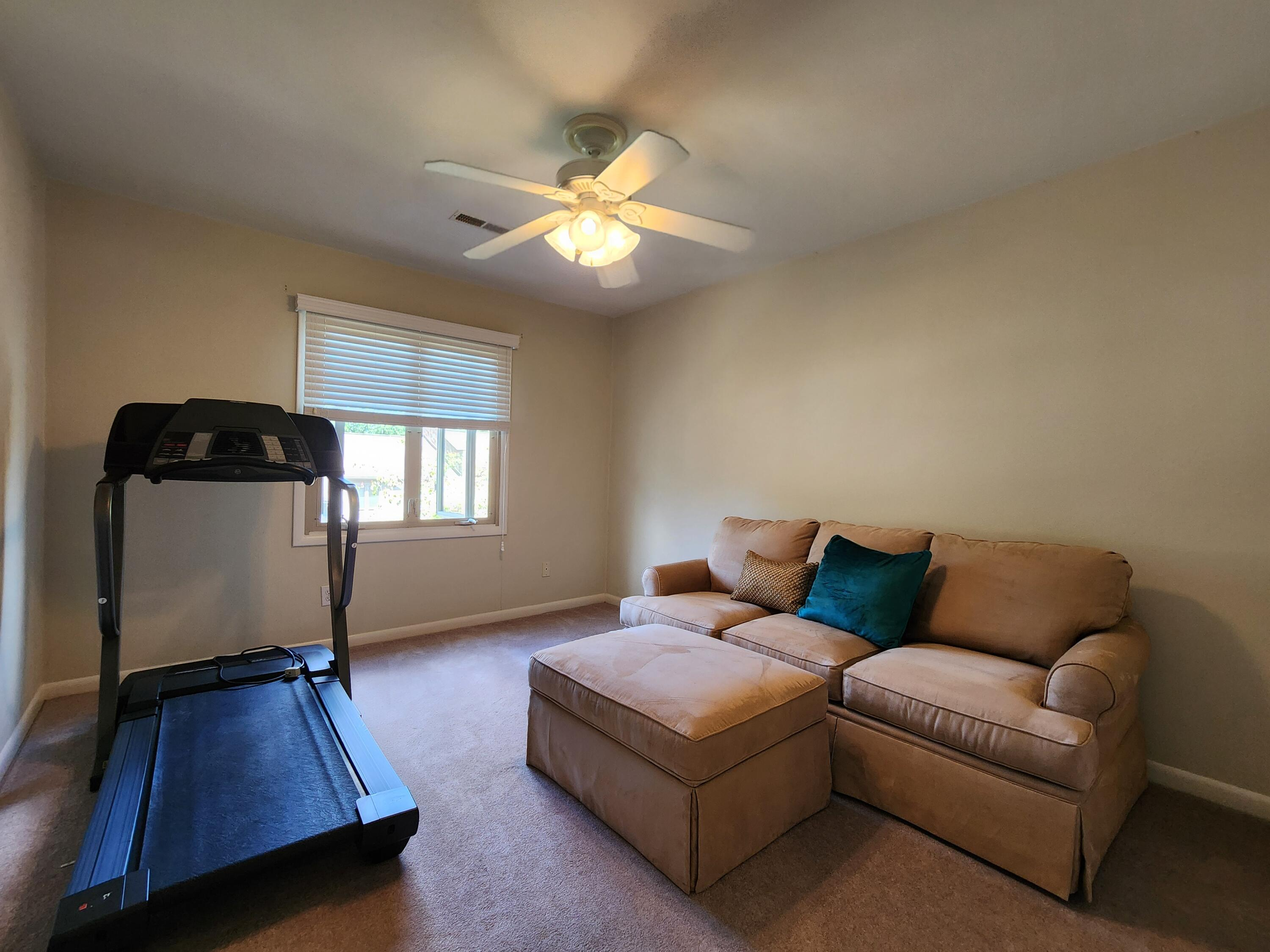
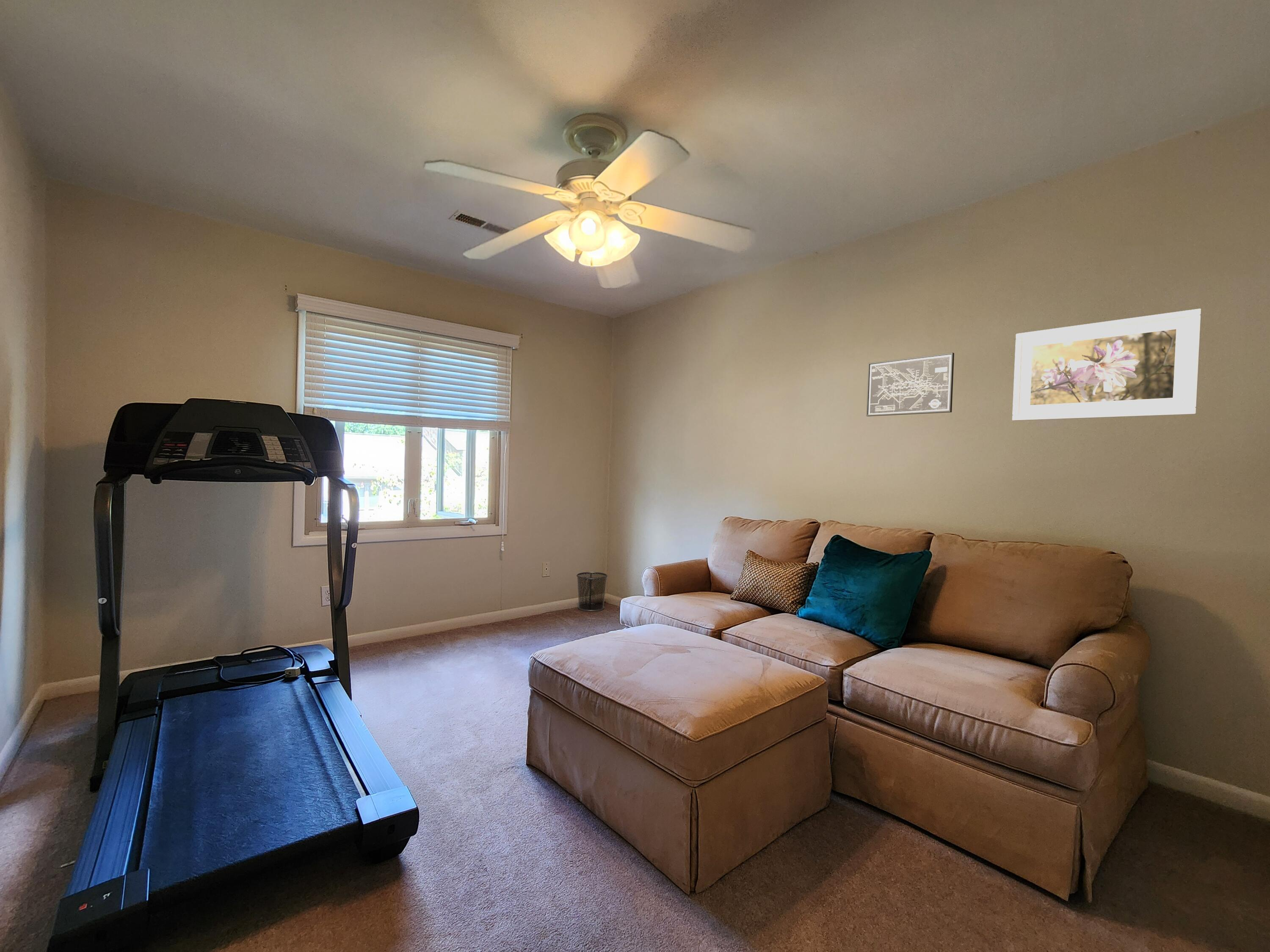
+ wall art (908, 386)
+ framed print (1098, 370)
+ waste bin (591, 592)
